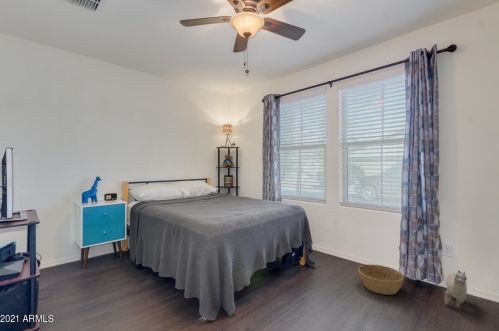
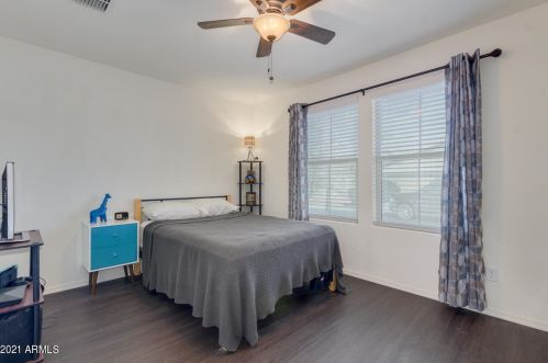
- basket (380, 279)
- plush toy (455, 285)
